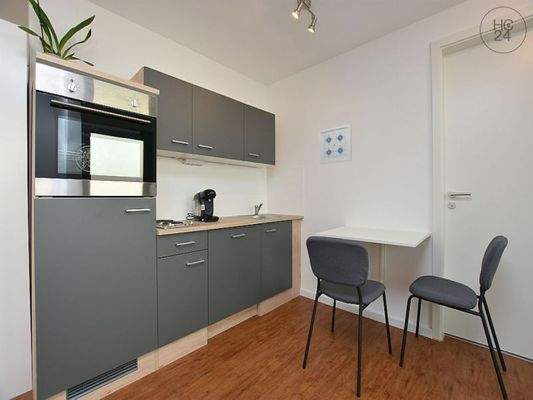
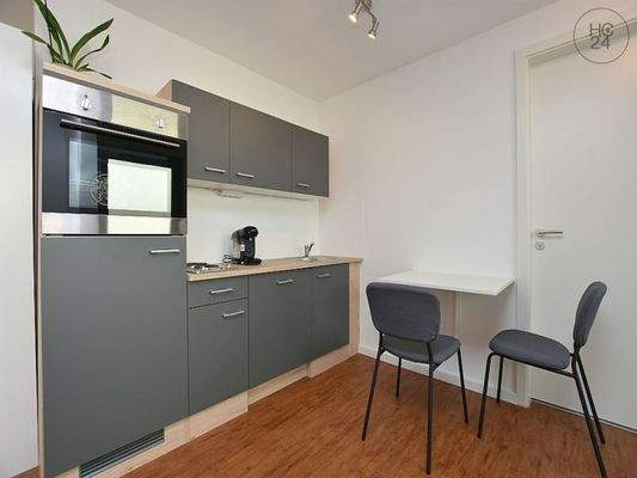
- wall art (334, 145)
